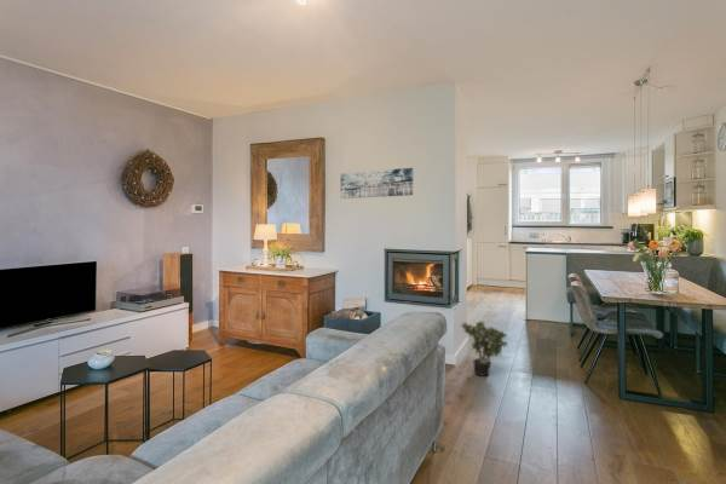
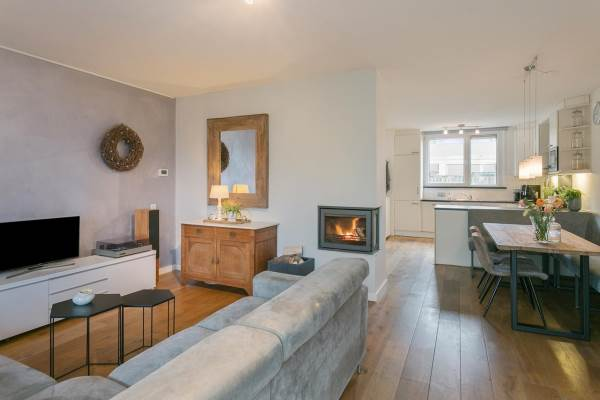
- potted plant (483, 347)
- wall art (375, 184)
